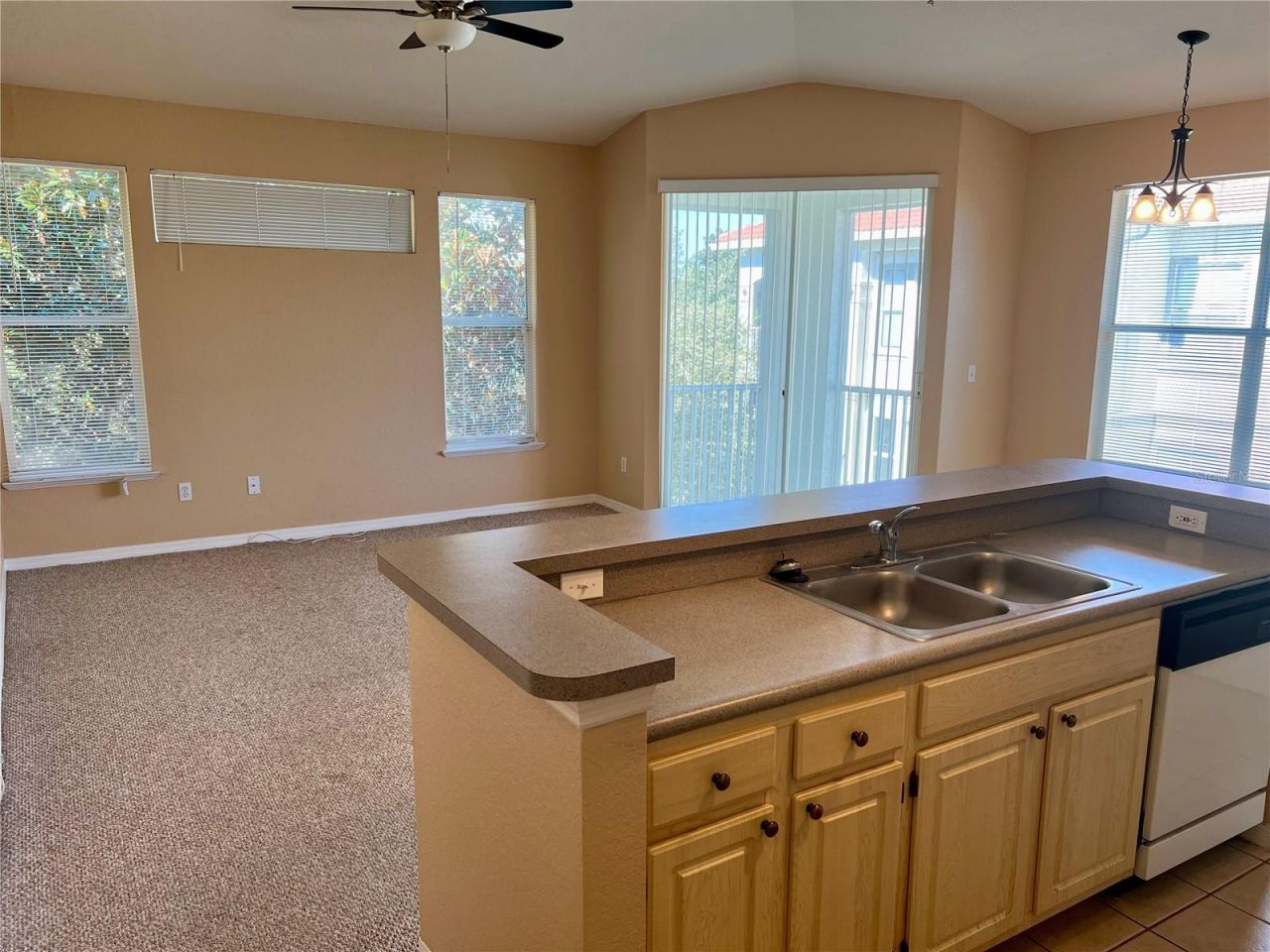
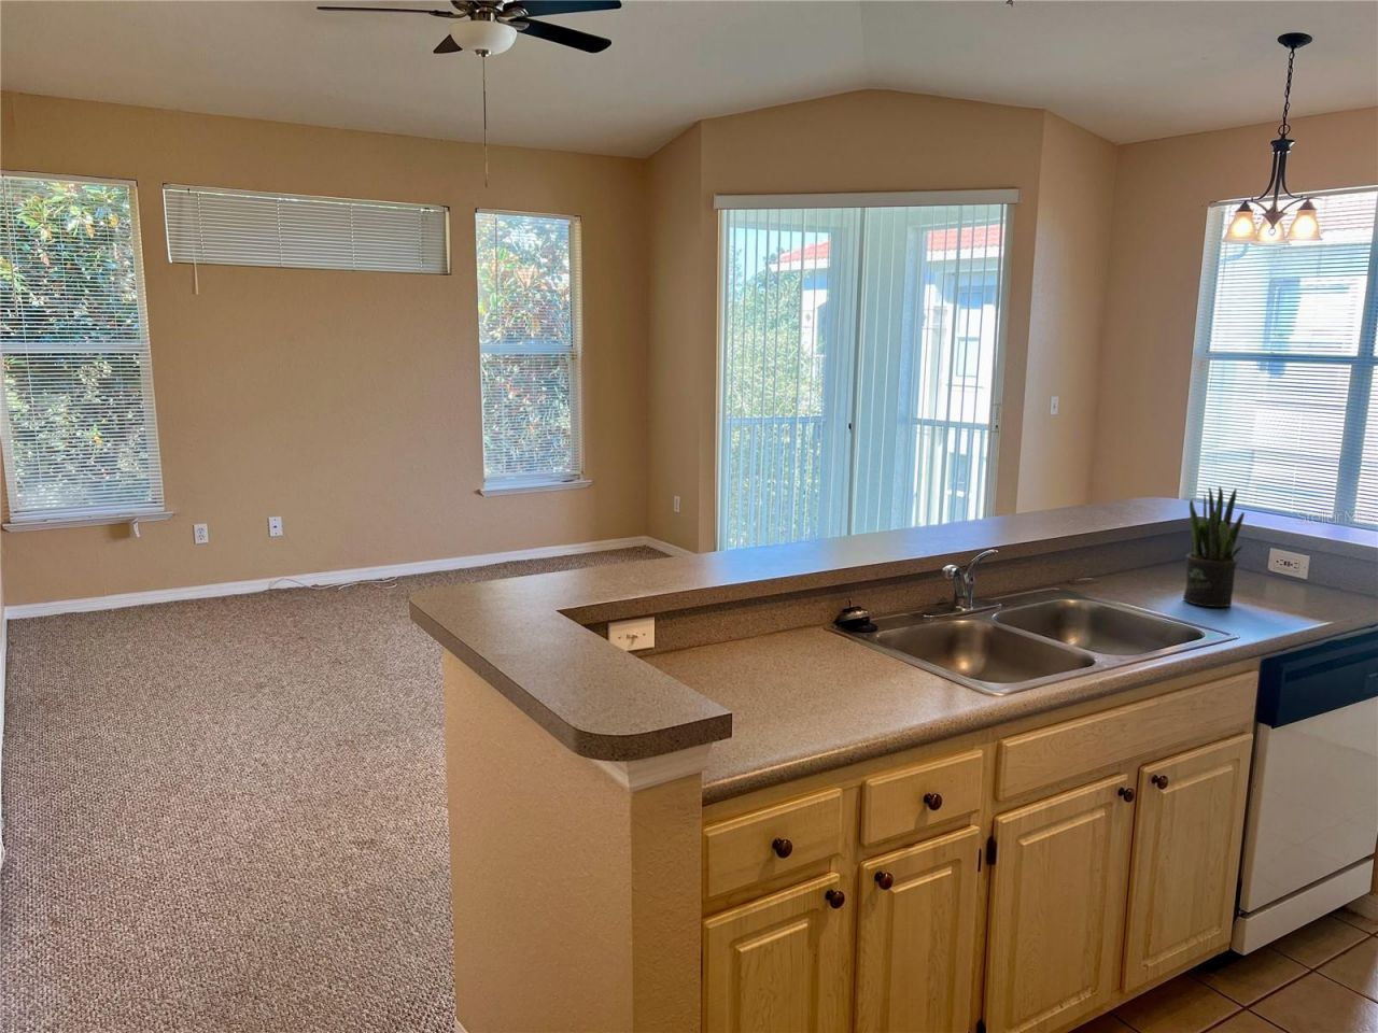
+ potted plant (1212, 546)
